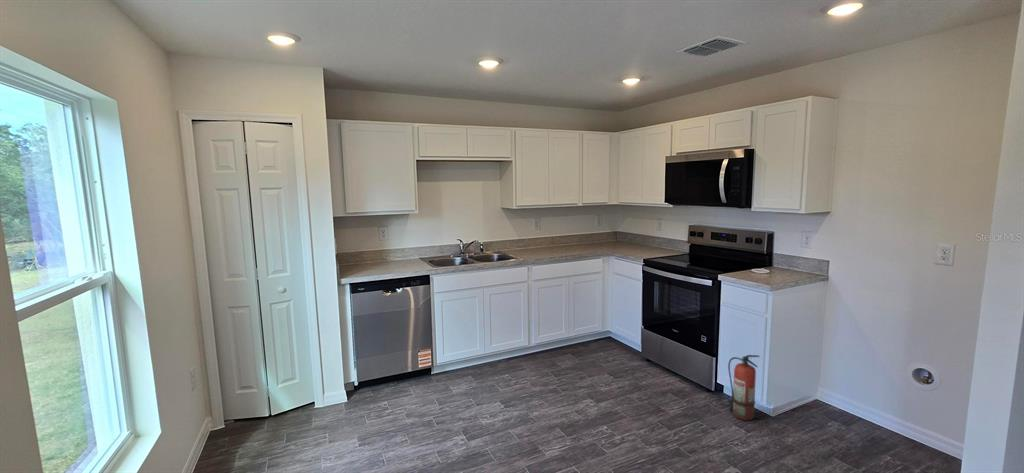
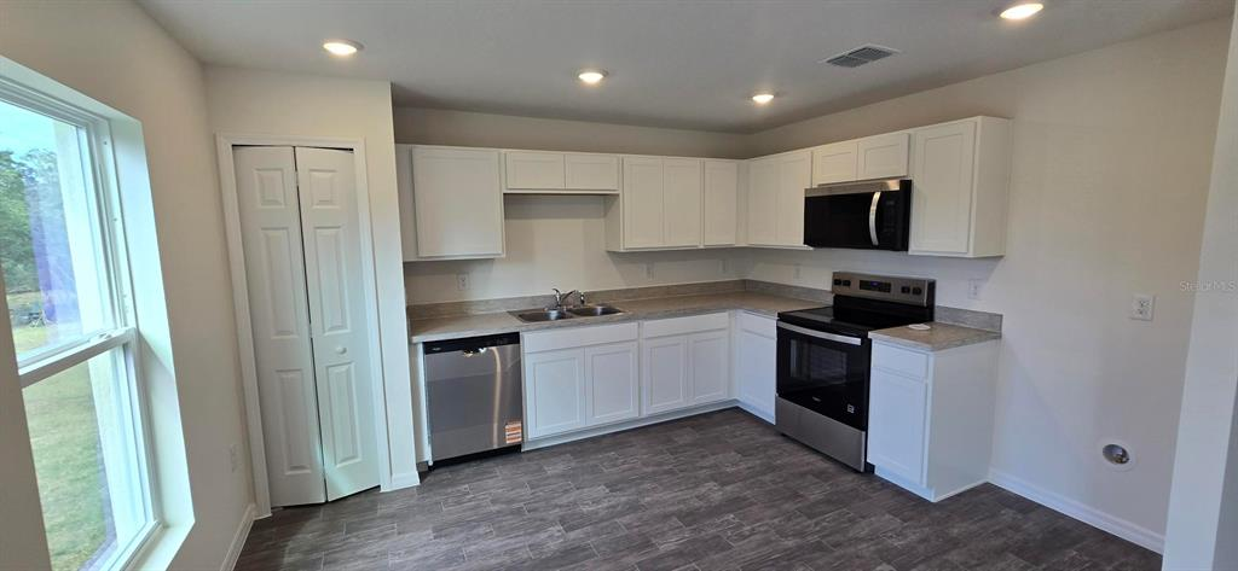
- fire extinguisher (742, 383)
